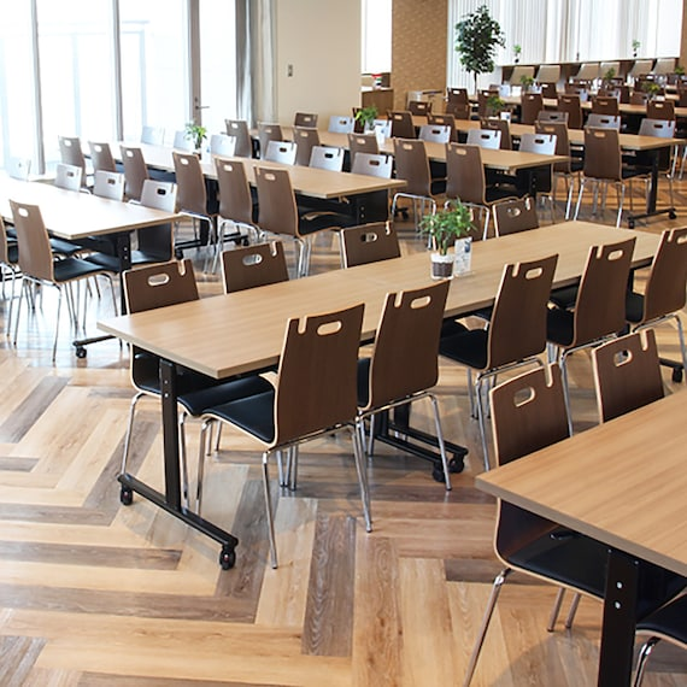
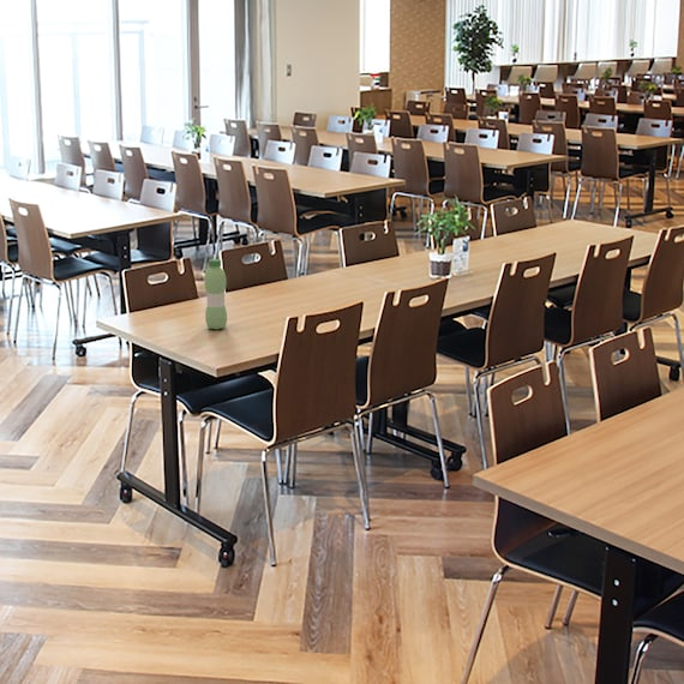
+ water bottle (215, 294)
